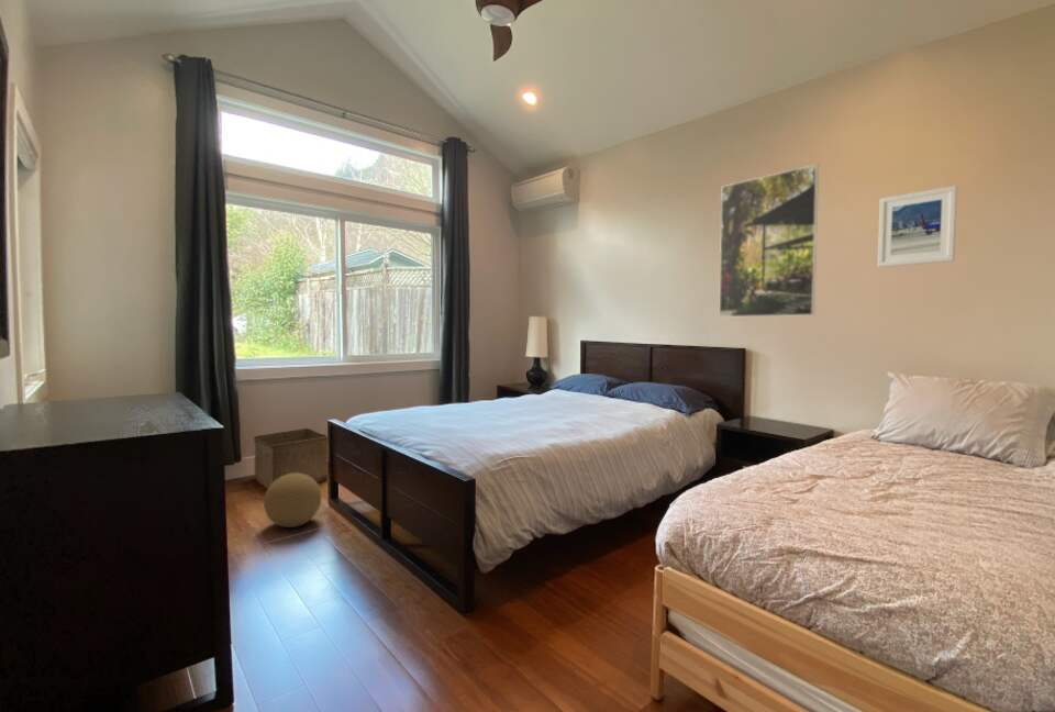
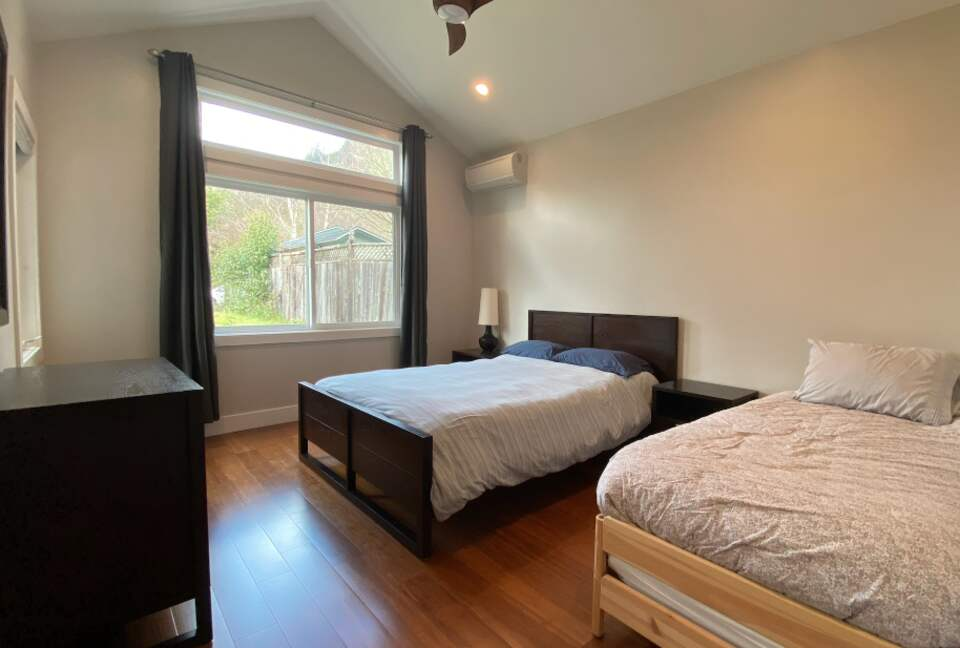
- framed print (765, 246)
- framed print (915, 227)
- decorative ball (292, 499)
- storage bin (291, 456)
